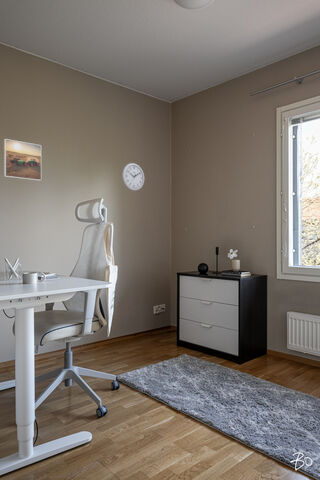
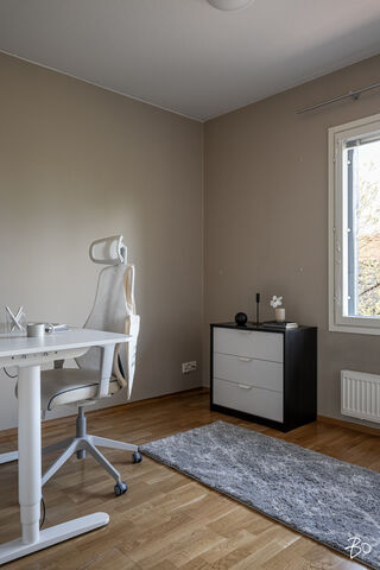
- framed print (23, 160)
- wall clock (133, 177)
